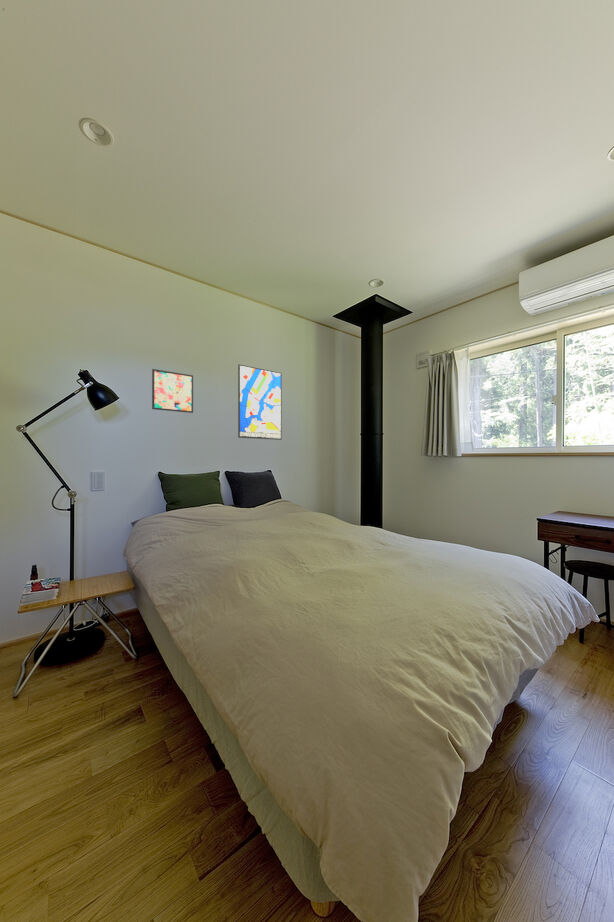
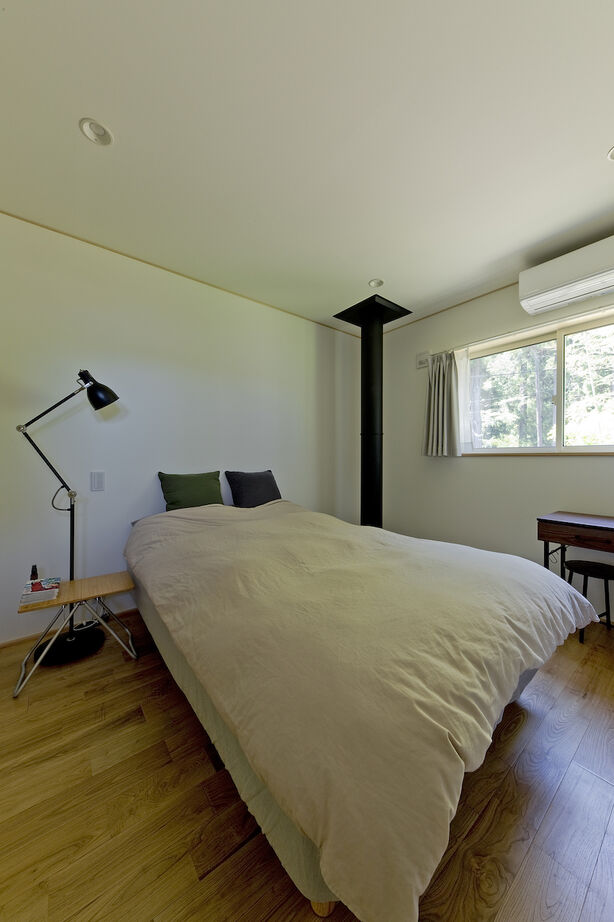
- wall art (260, 403)
- wall art (173, 391)
